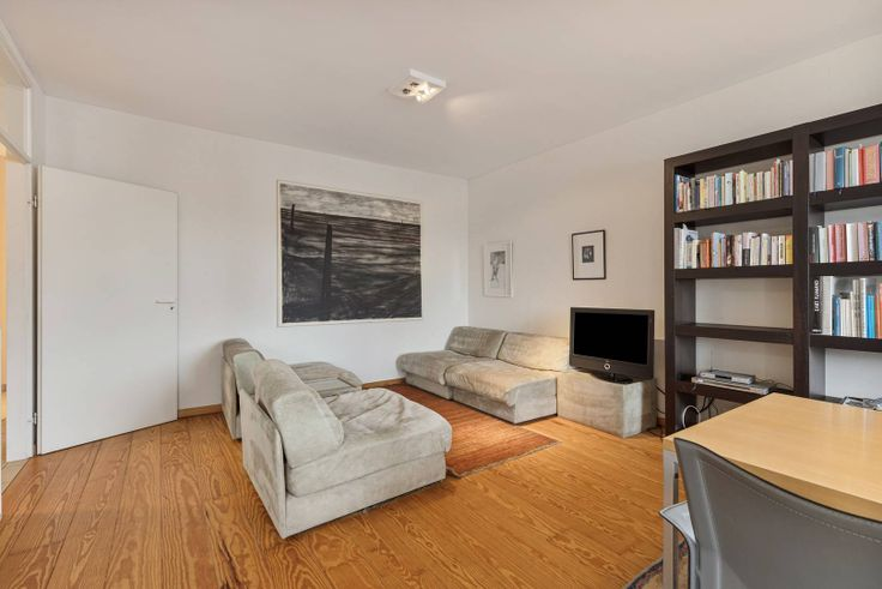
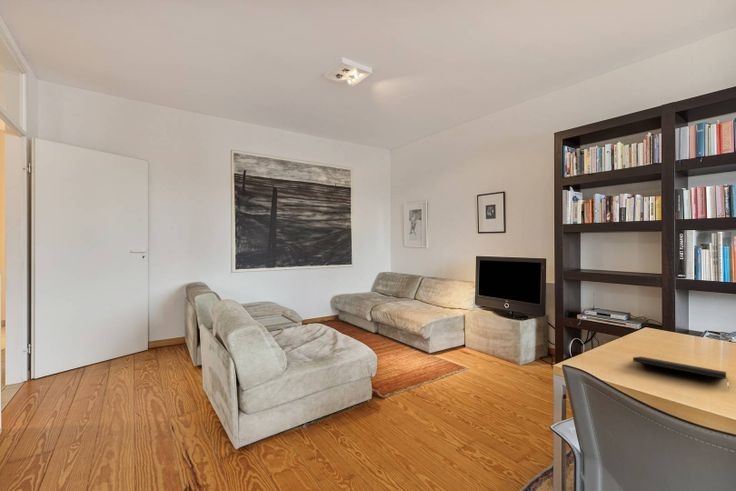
+ notepad (678, 366)
